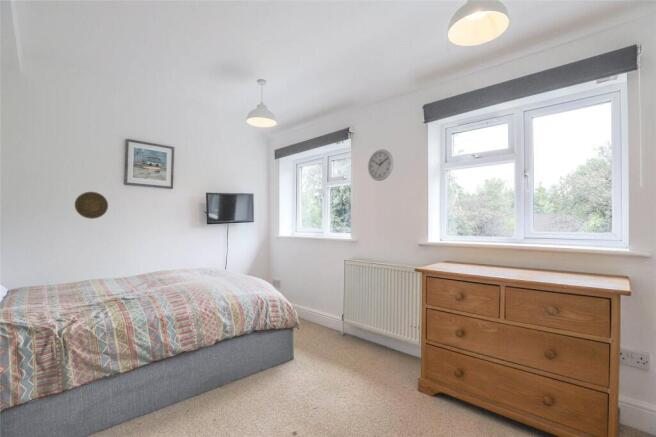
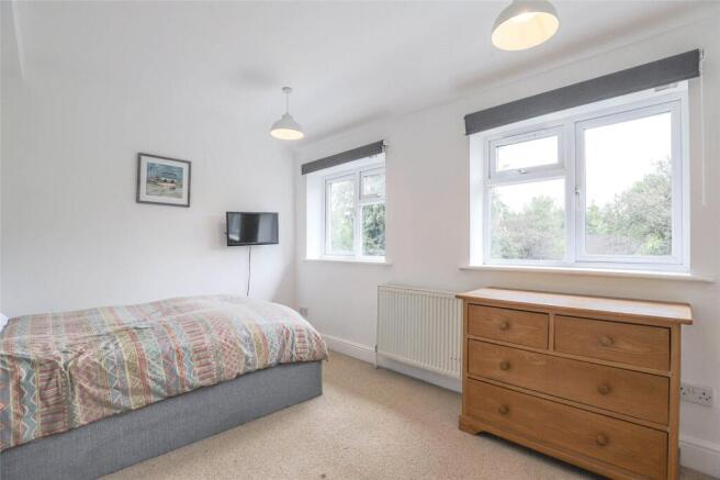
- wall clock (379, 165)
- decorative plate (92, 205)
